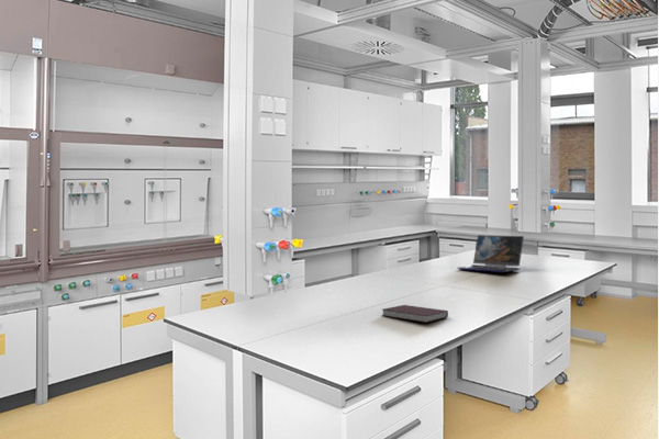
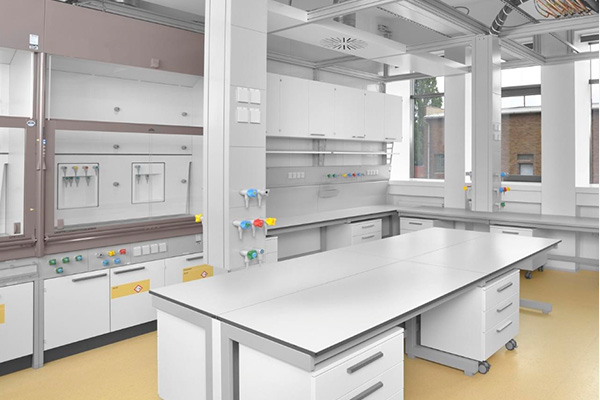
- laptop (490, 252)
- notebook (414, 313)
